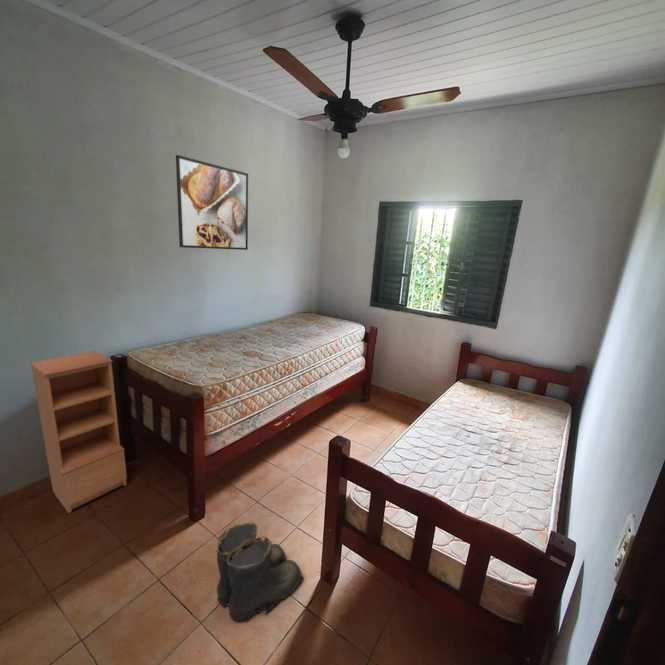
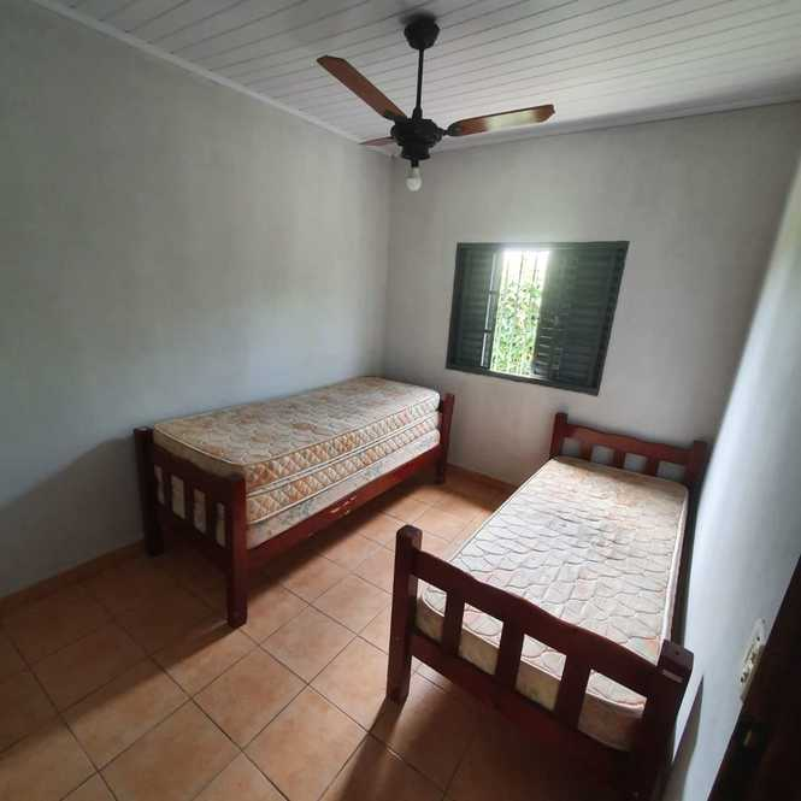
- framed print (215, 208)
- boots (261, 560)
- bookcase (83, 428)
